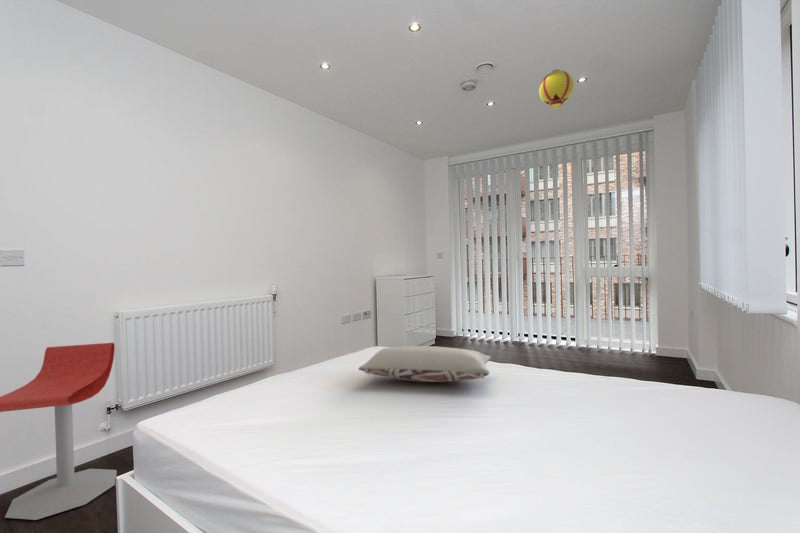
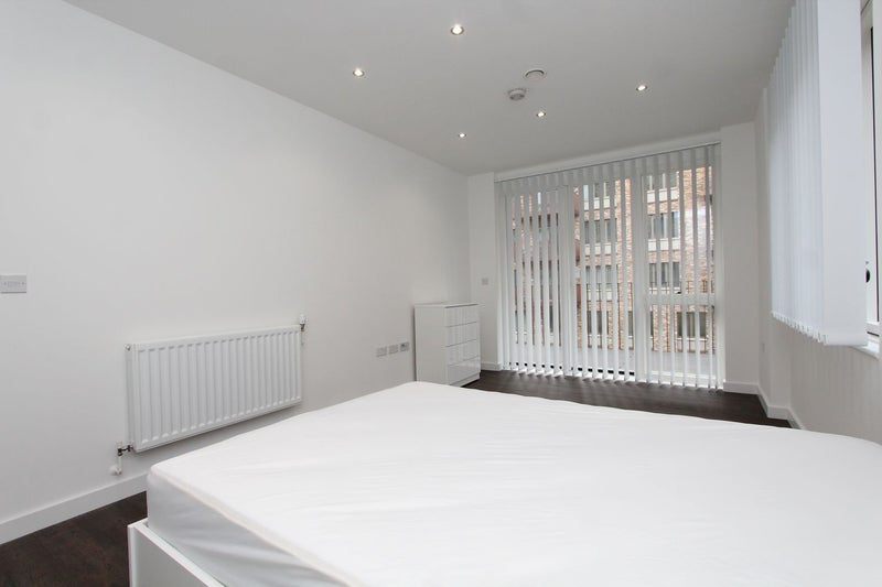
- paper lantern (556, 88)
- stool (59, 425)
- pillow (427, 363)
